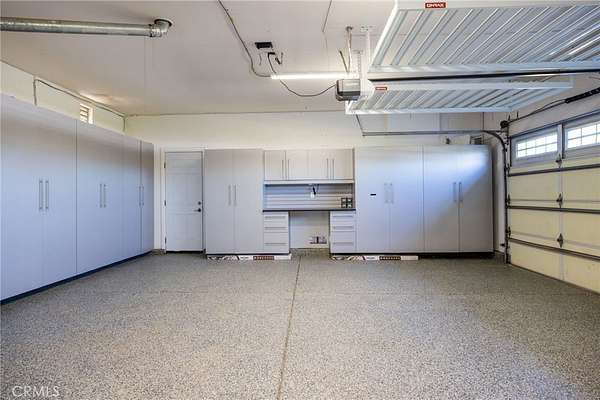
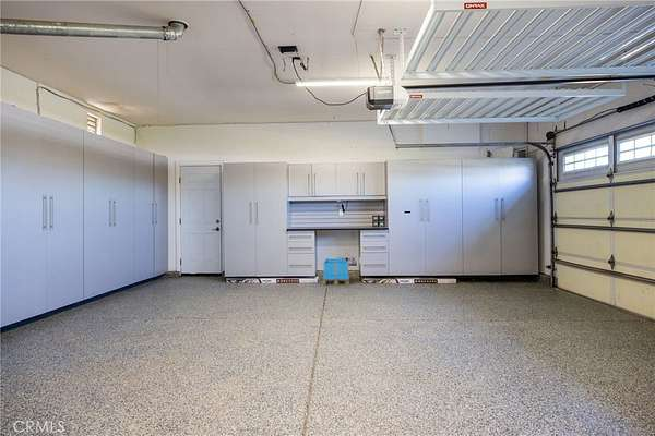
+ storage bin (336, 270)
